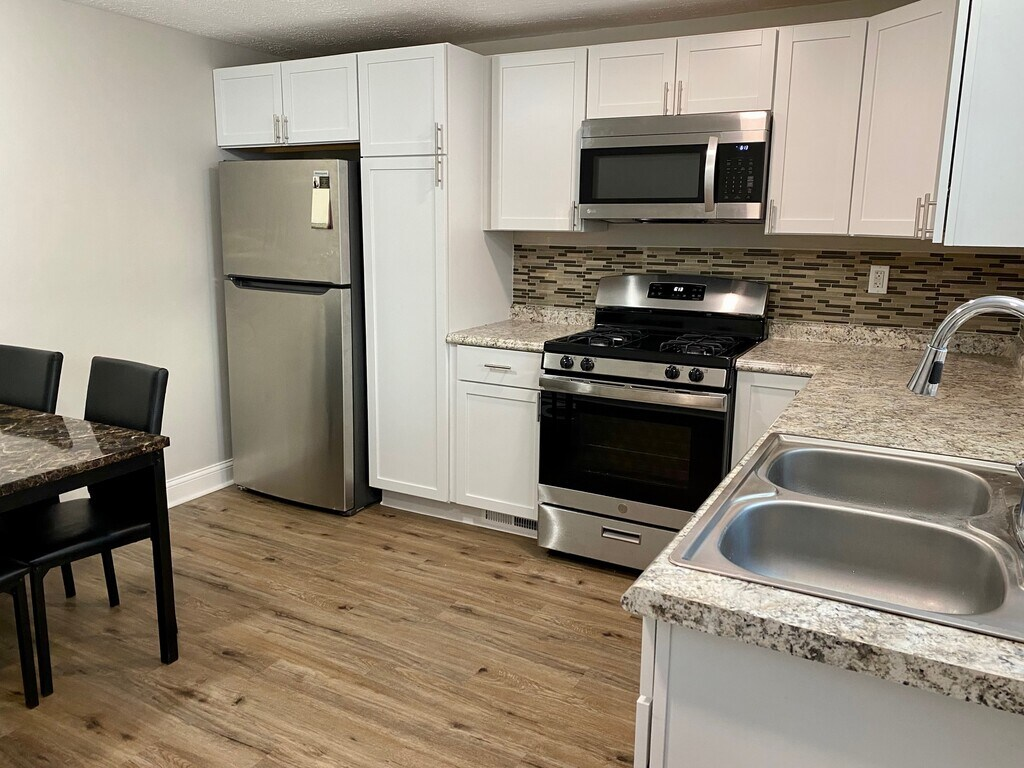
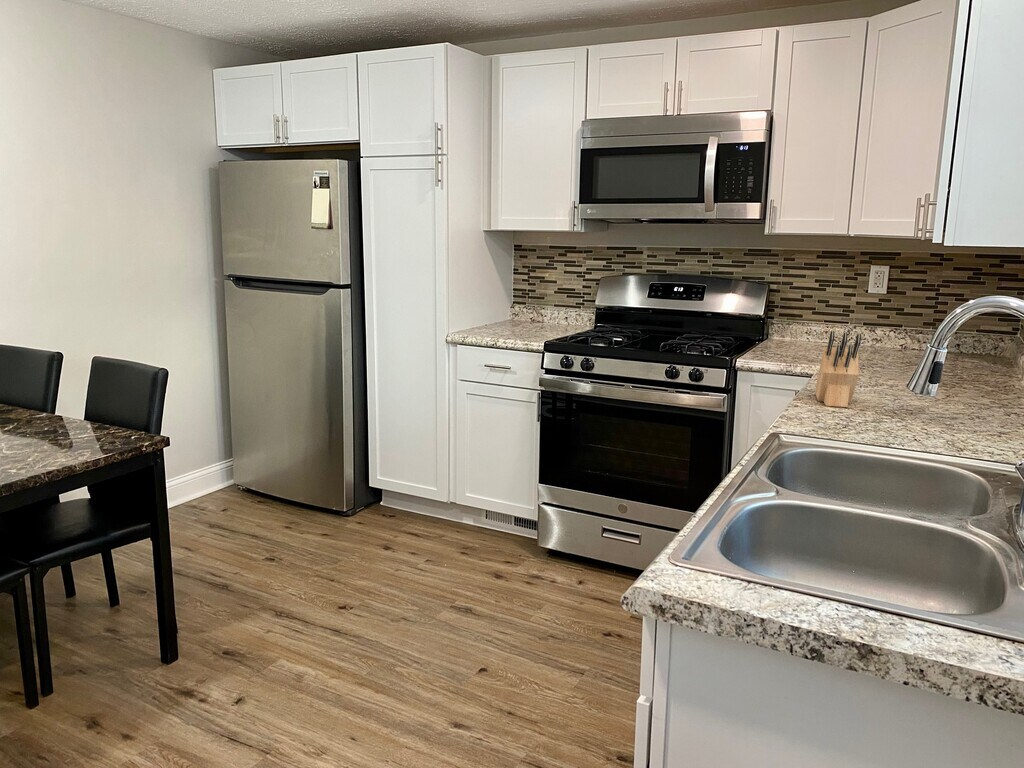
+ knife block (838, 365)
